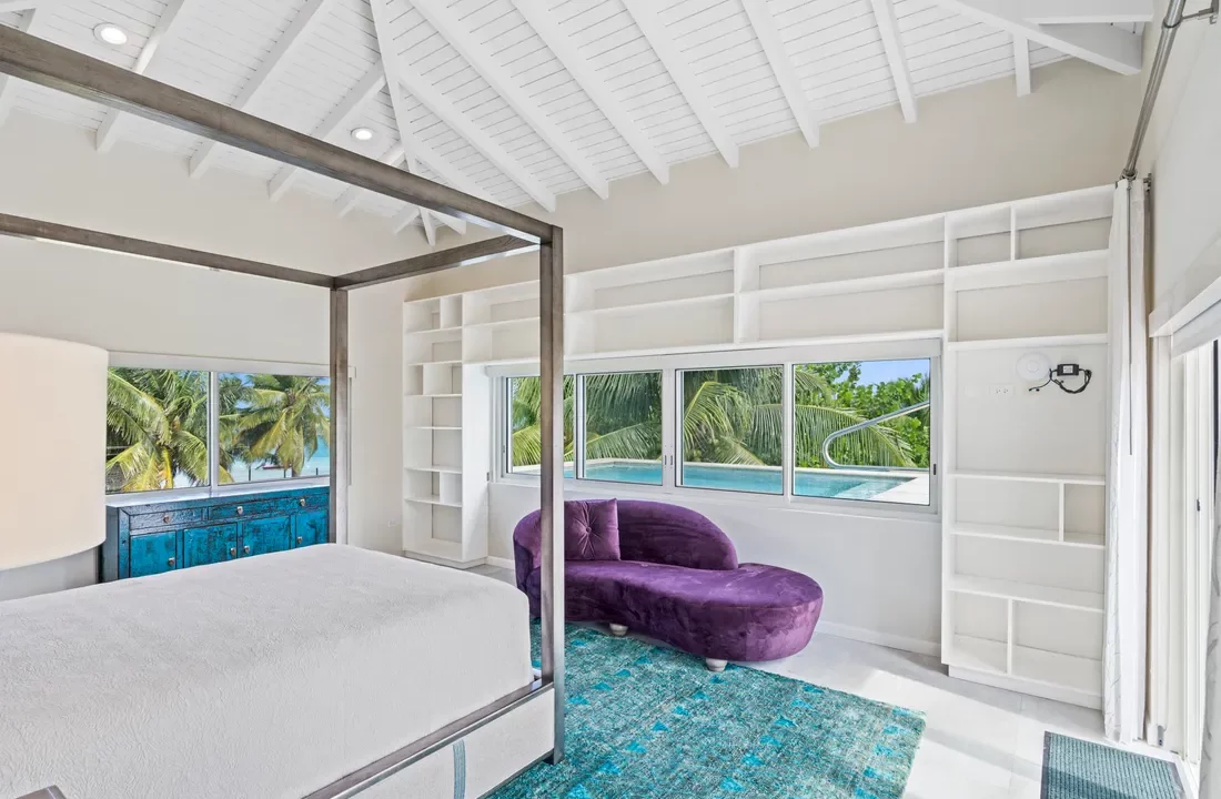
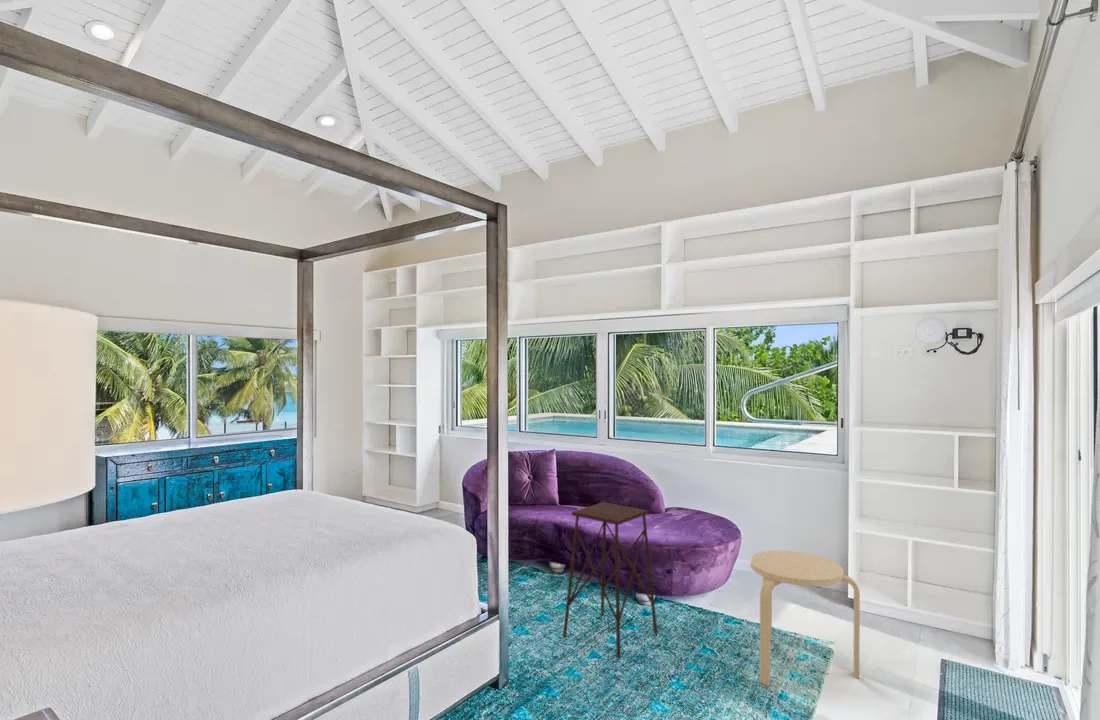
+ stool (771, 616)
+ side table (612, 573)
